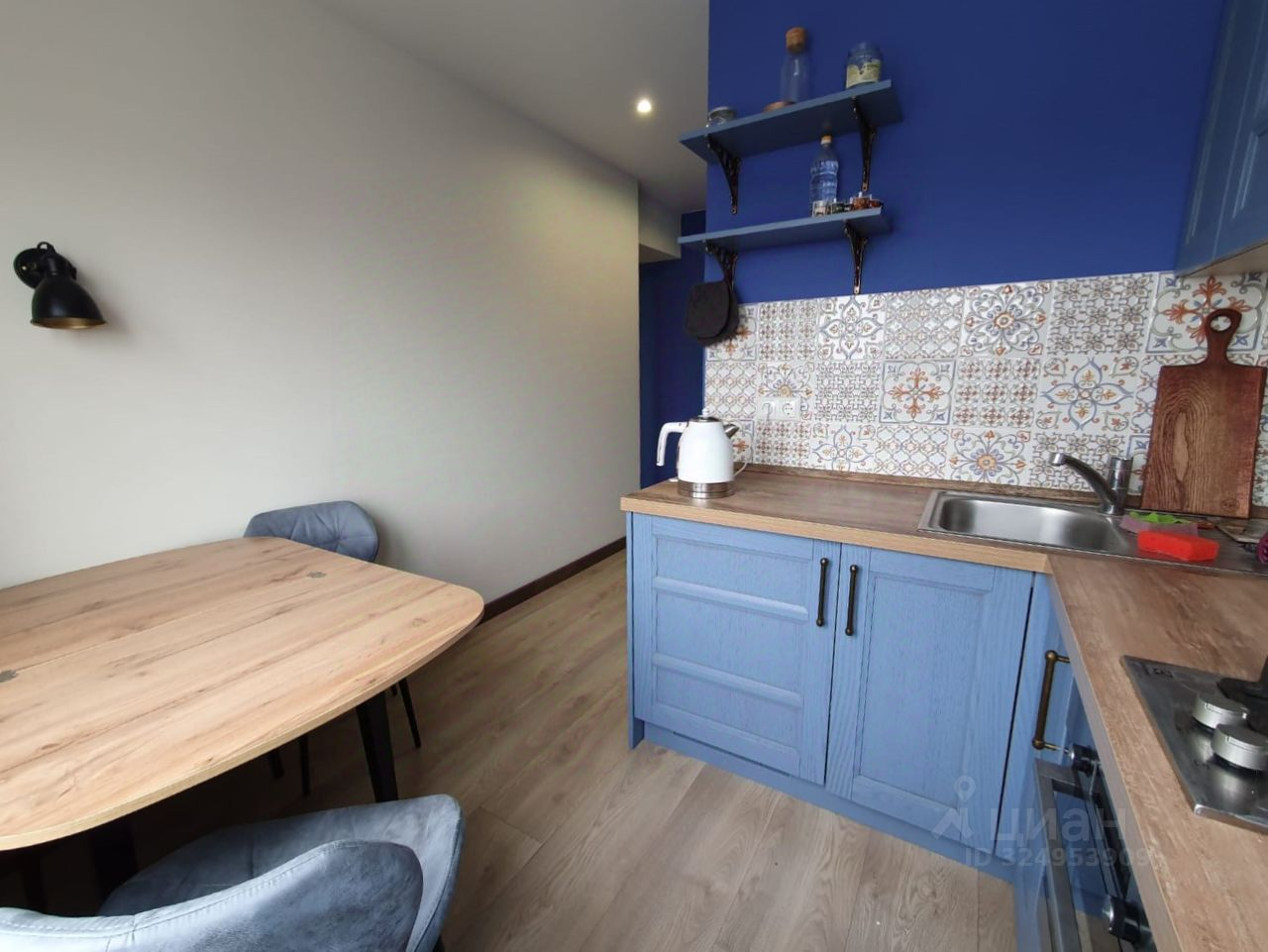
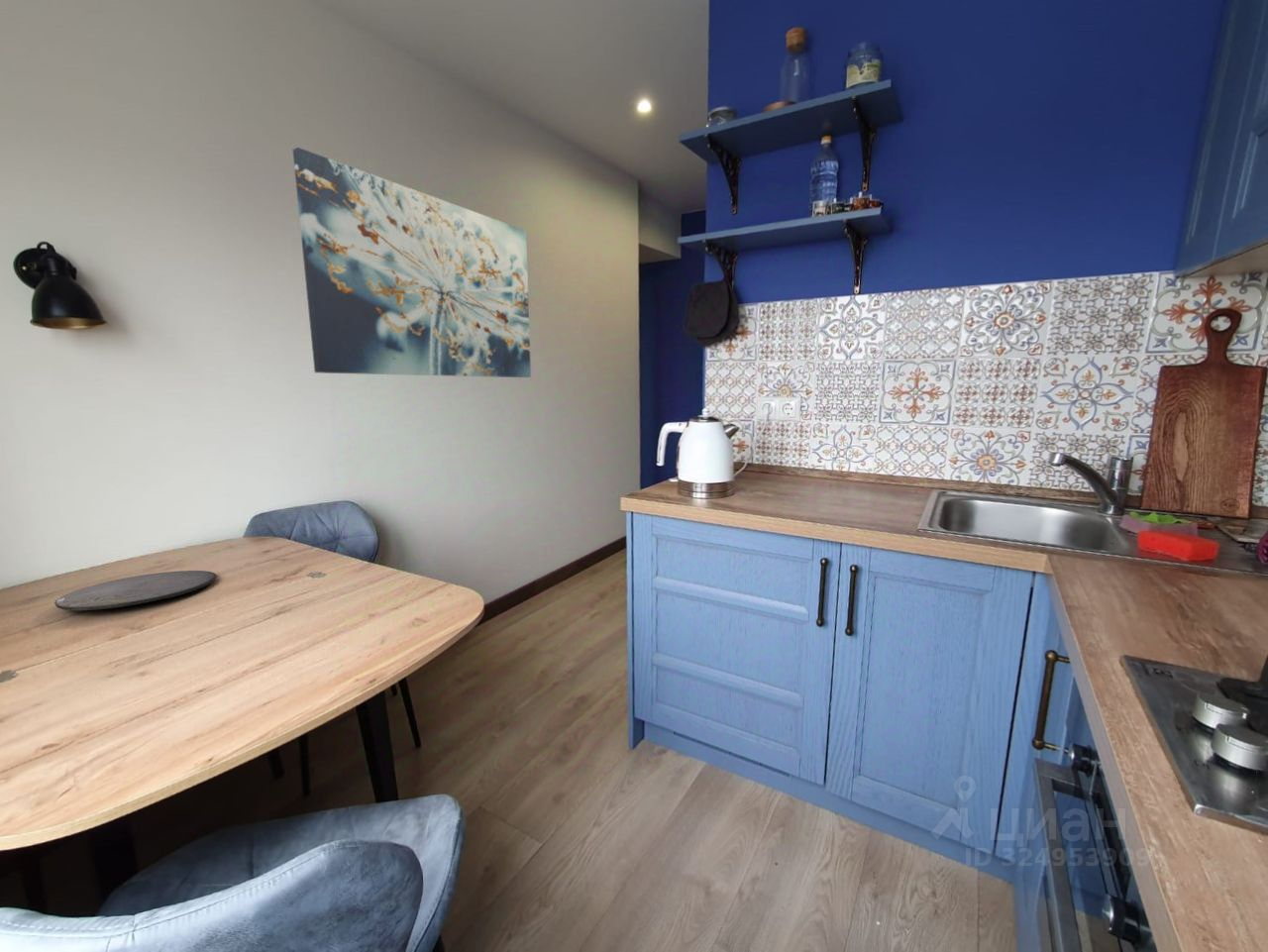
+ plate (142, 587)
+ wall art (438, 289)
